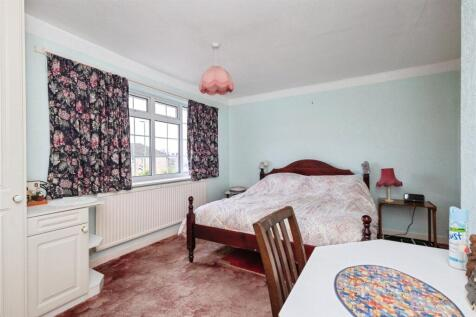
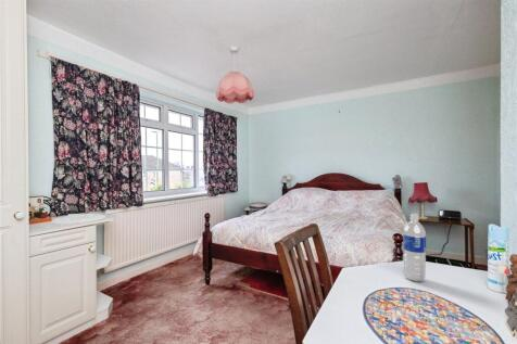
+ water bottle (414, 246)
